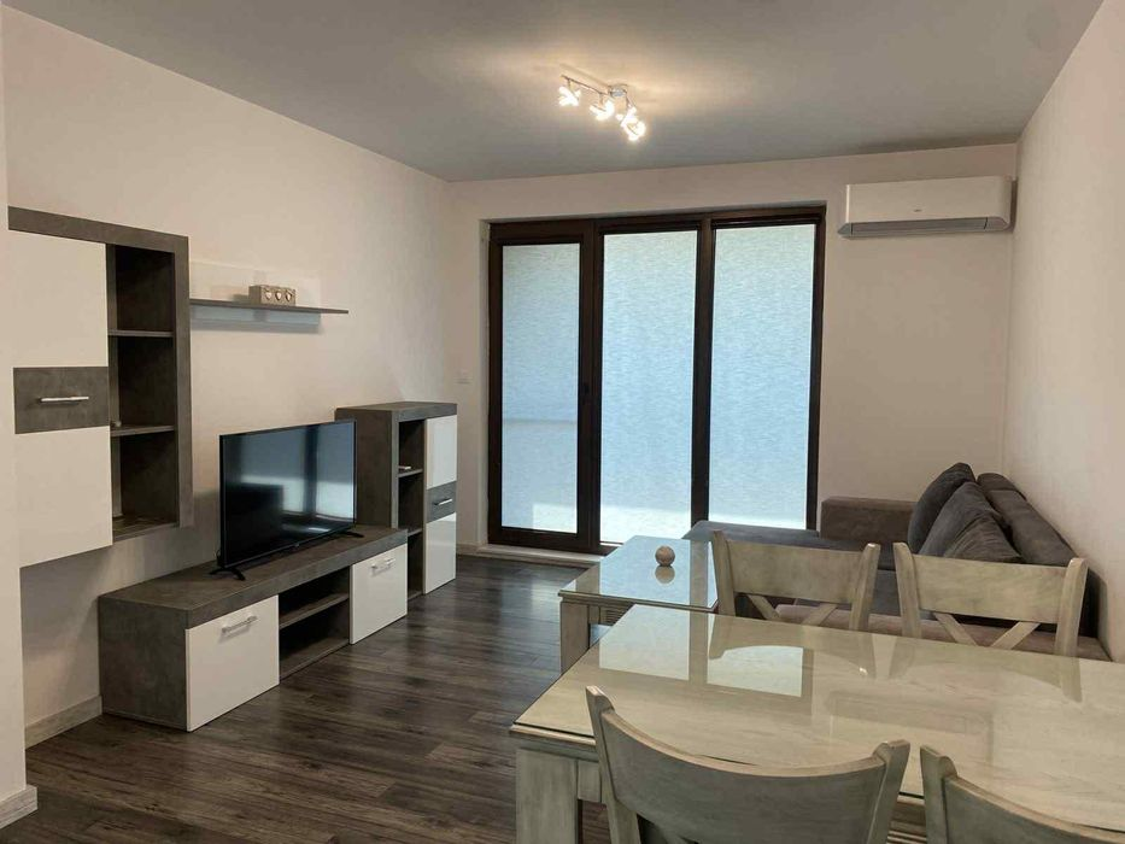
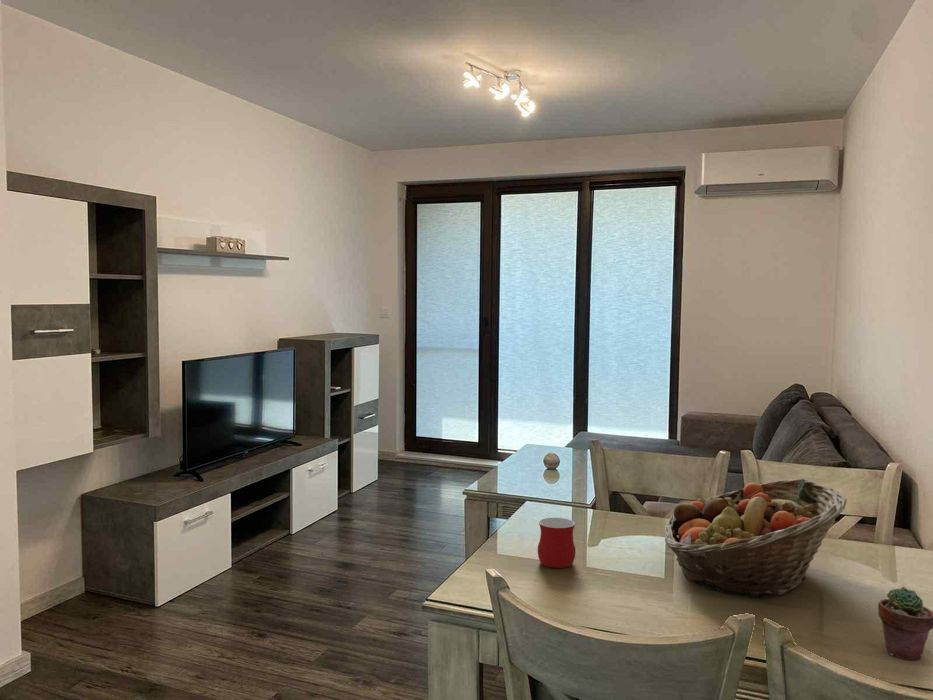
+ potted succulent (905, 620)
+ fruit basket (749, 529)
+ mug (556, 541)
